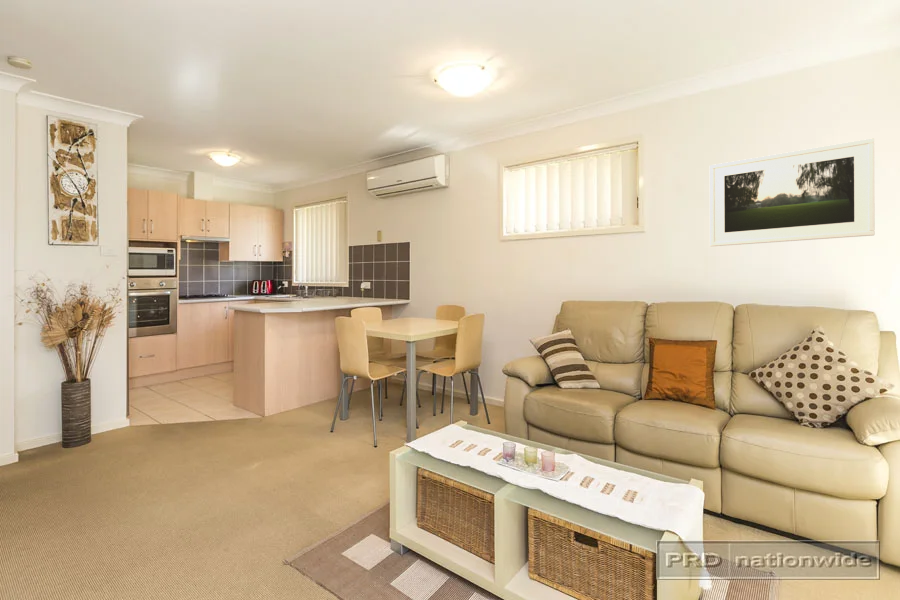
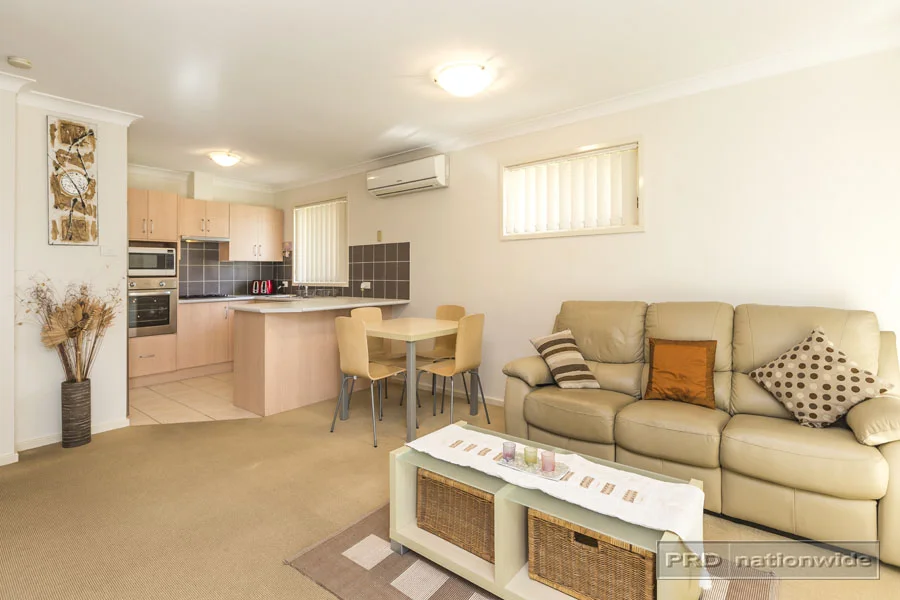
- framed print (784, 197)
